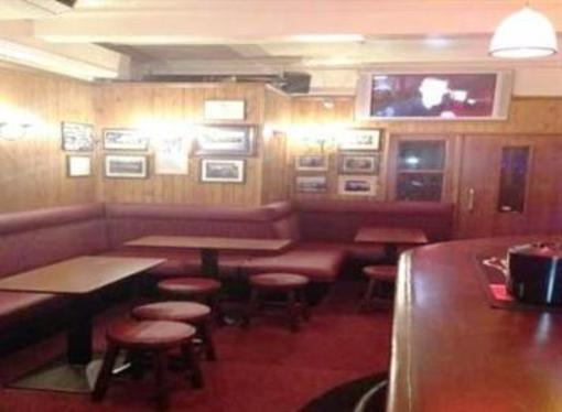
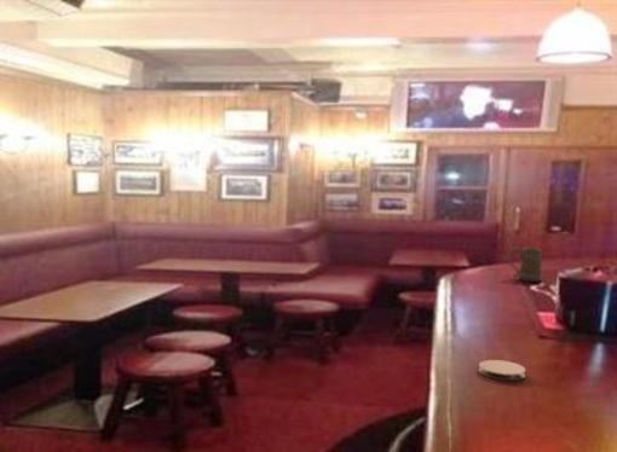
+ beer mug (525, 263)
+ coaster (501, 370)
